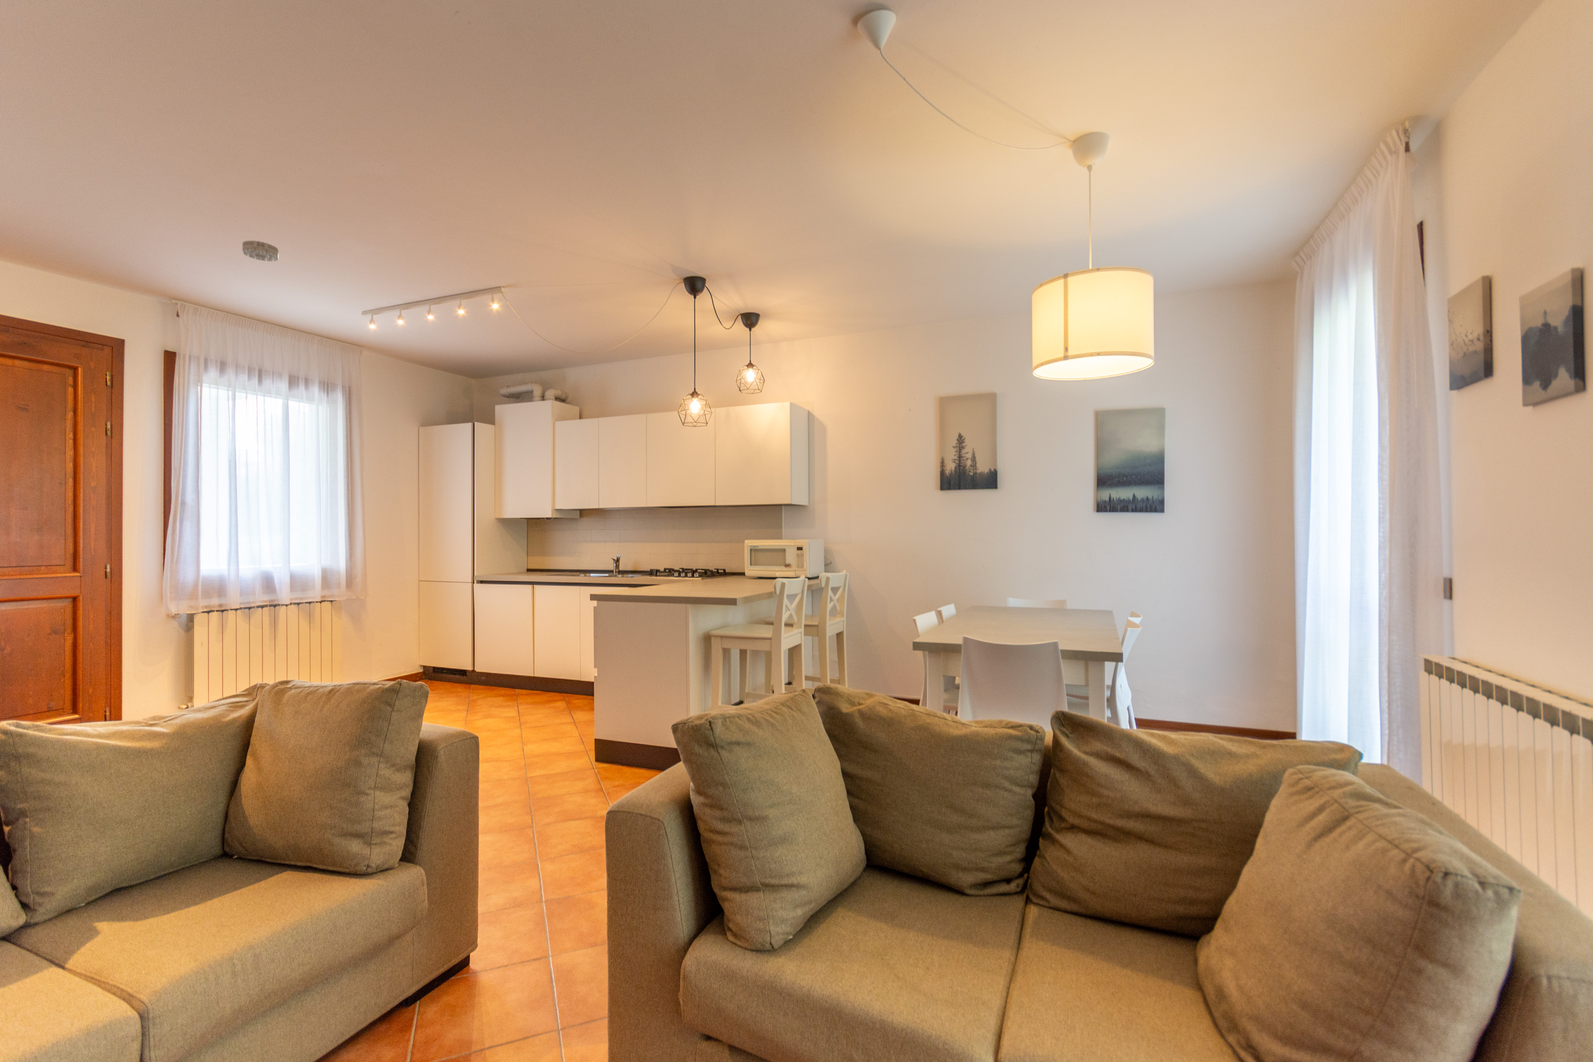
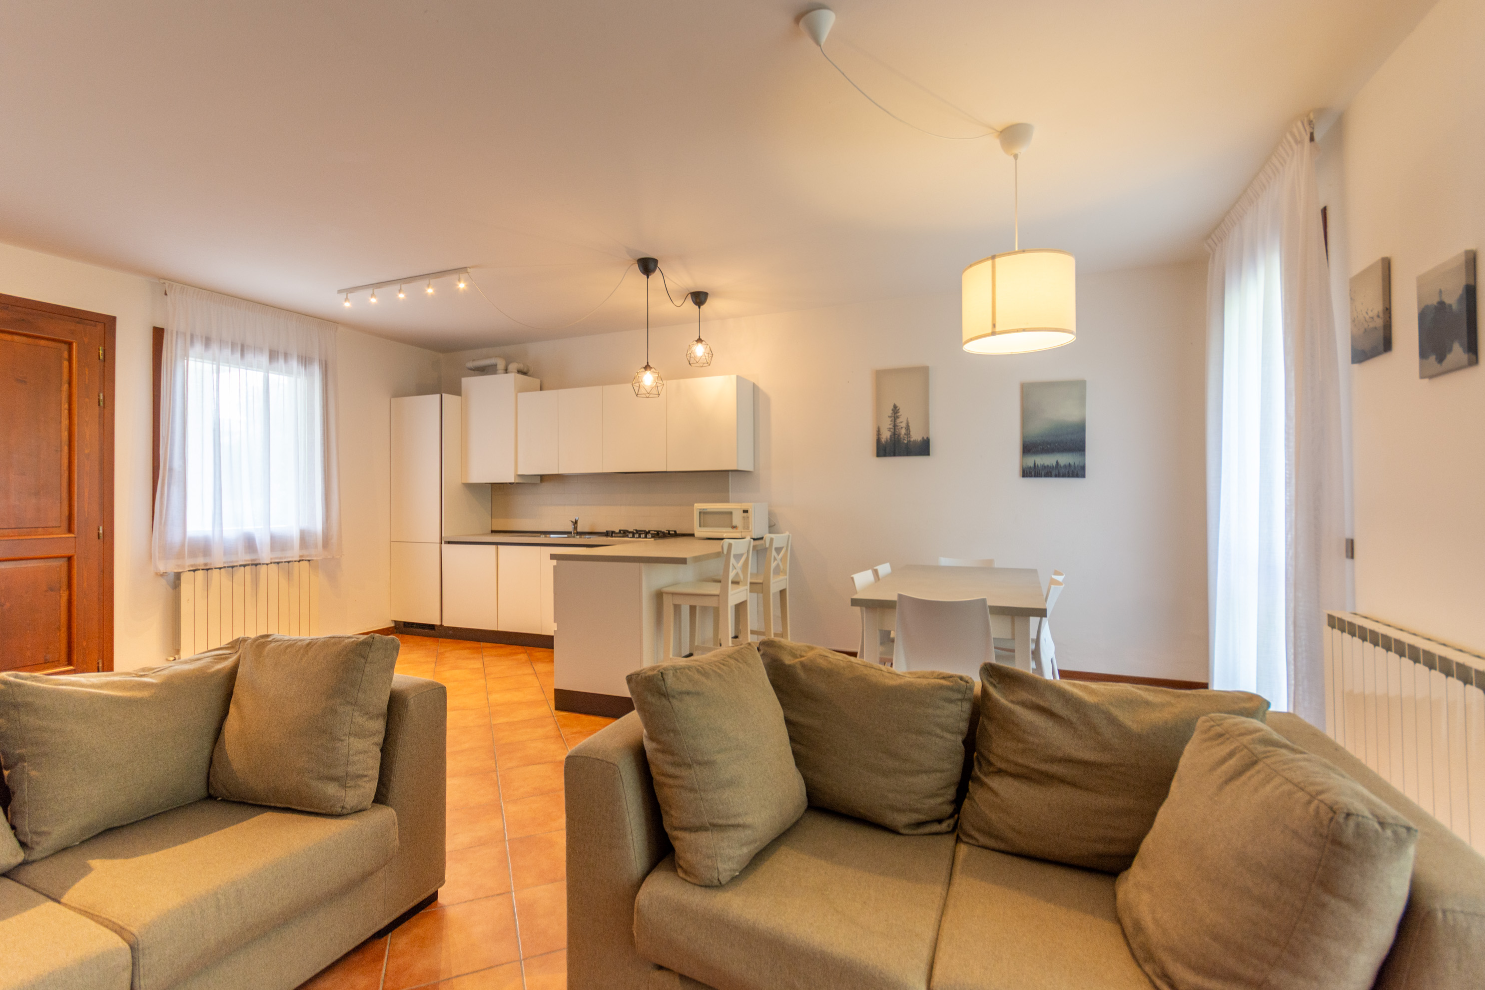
- smoke detector (261, 250)
